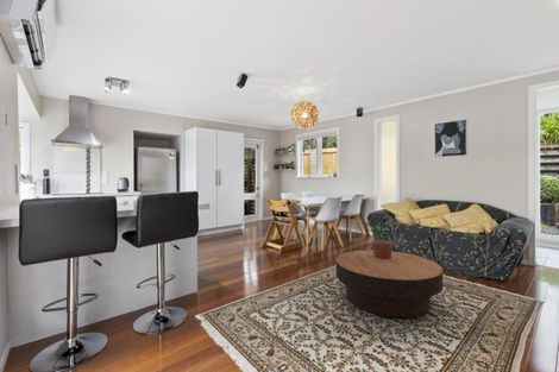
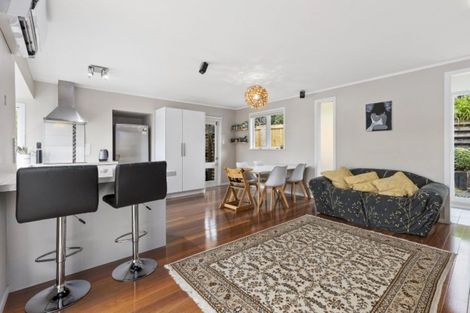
- potted plant (382, 239)
- coffee table (385, 279)
